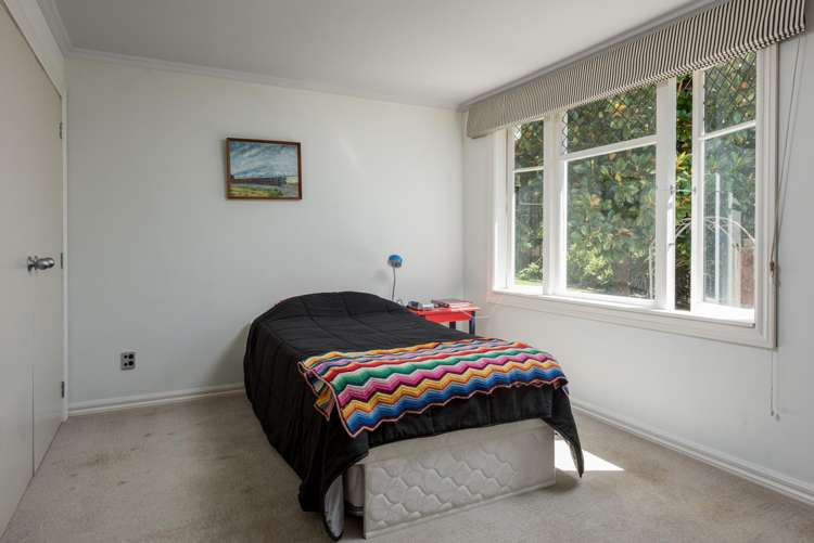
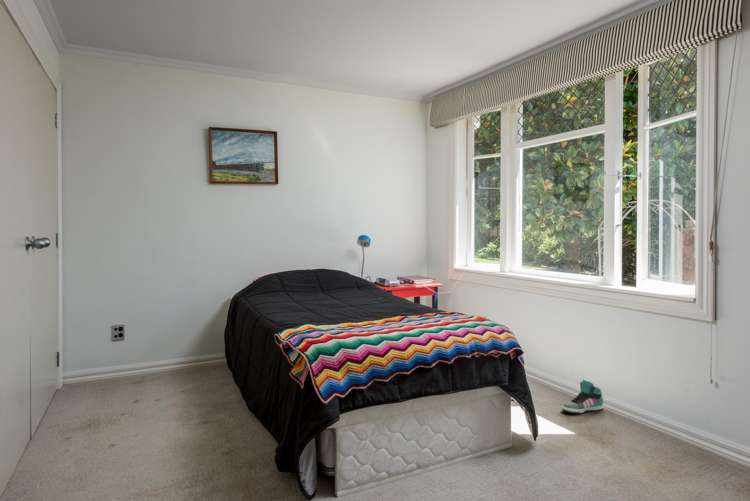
+ sneaker (583, 395)
